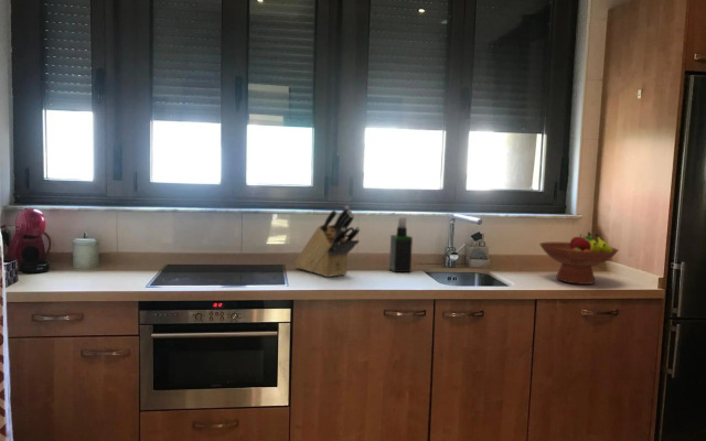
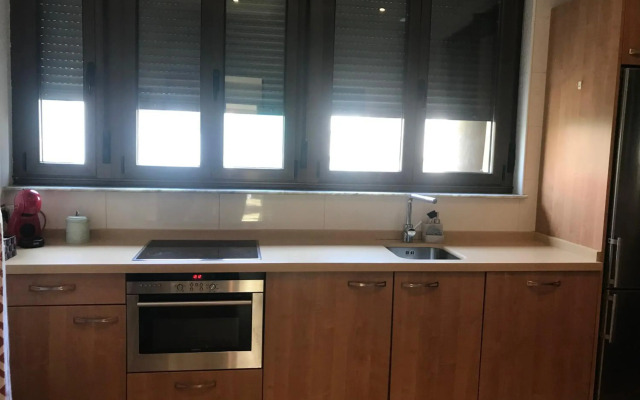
- knife block (327, 238)
- spray bottle (400, 244)
- fruit bowl (577, 257)
